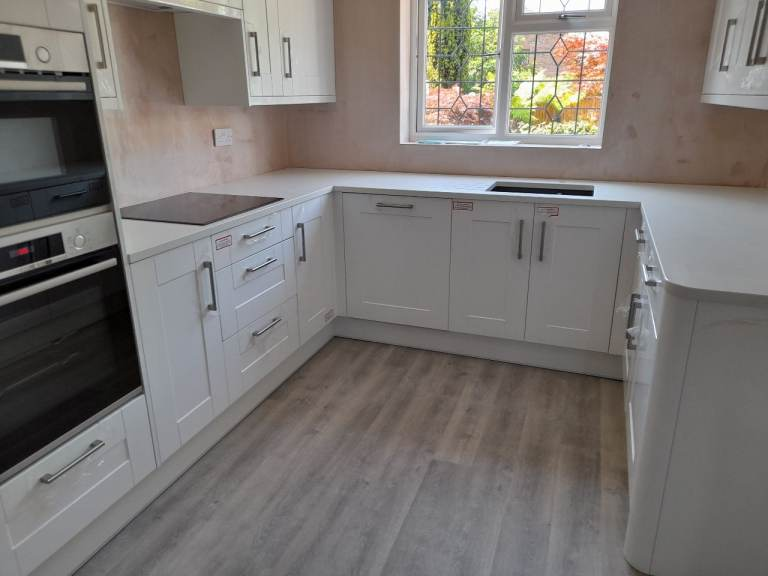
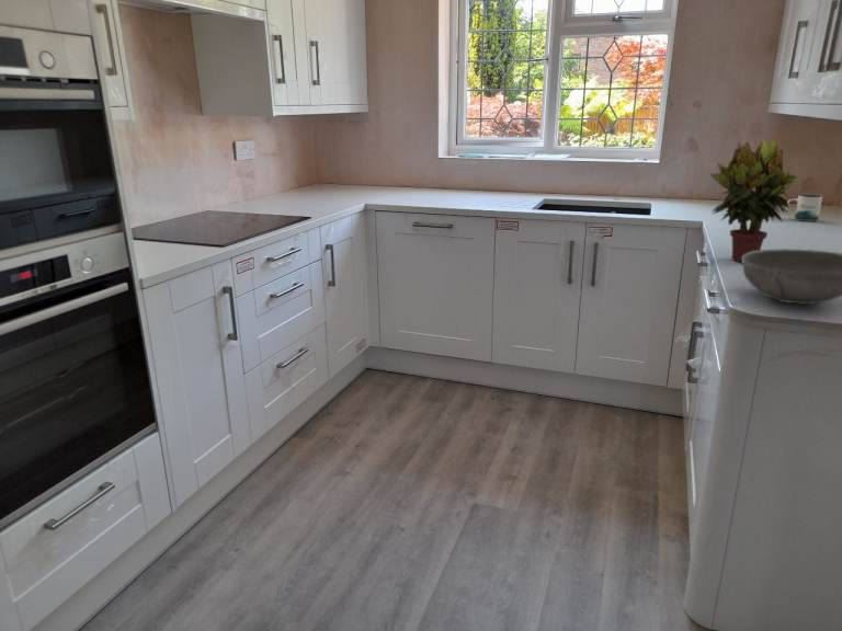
+ potted plant (754, 199)
+ bowl (798, 278)
+ mug (803, 207)
